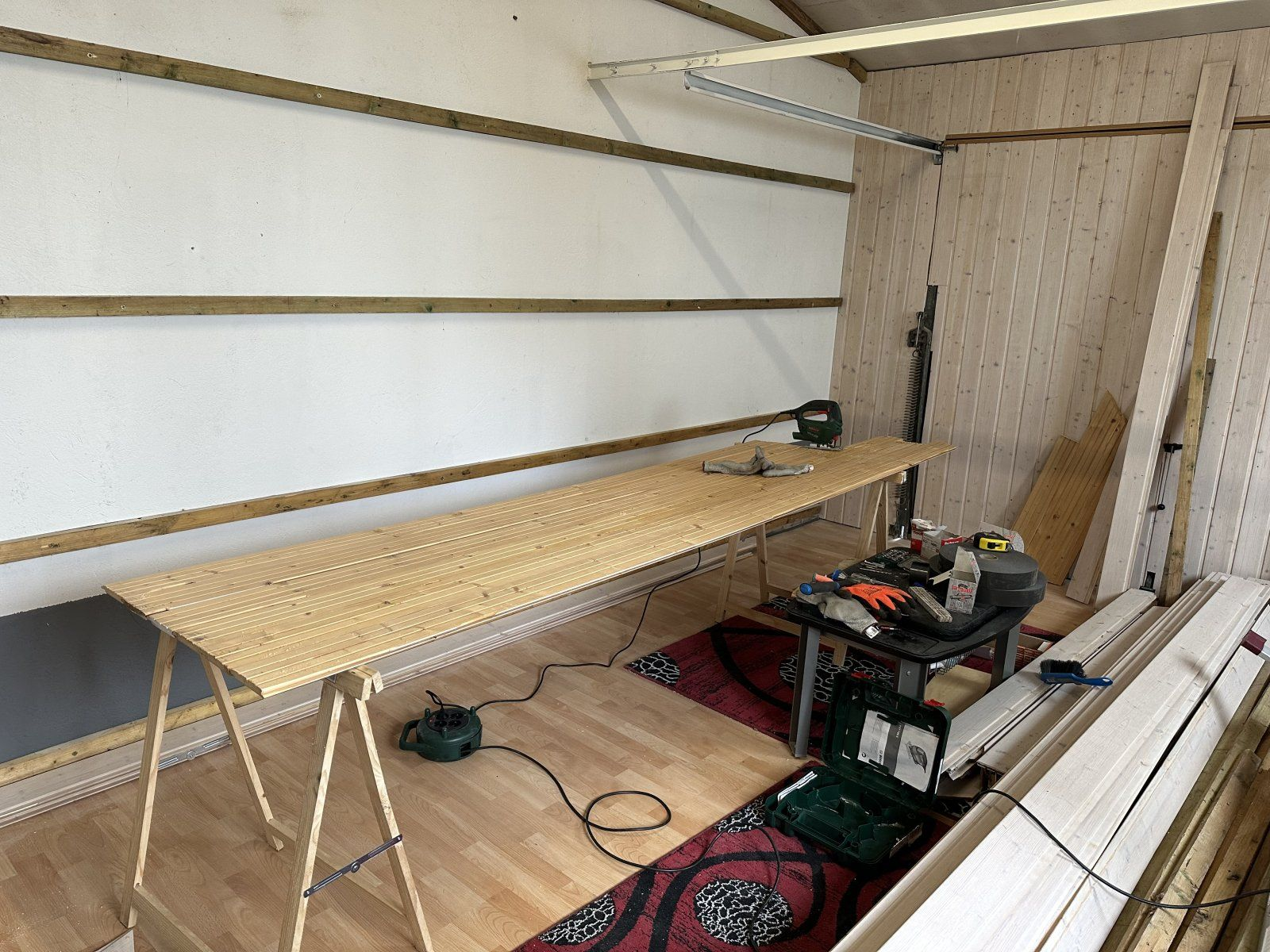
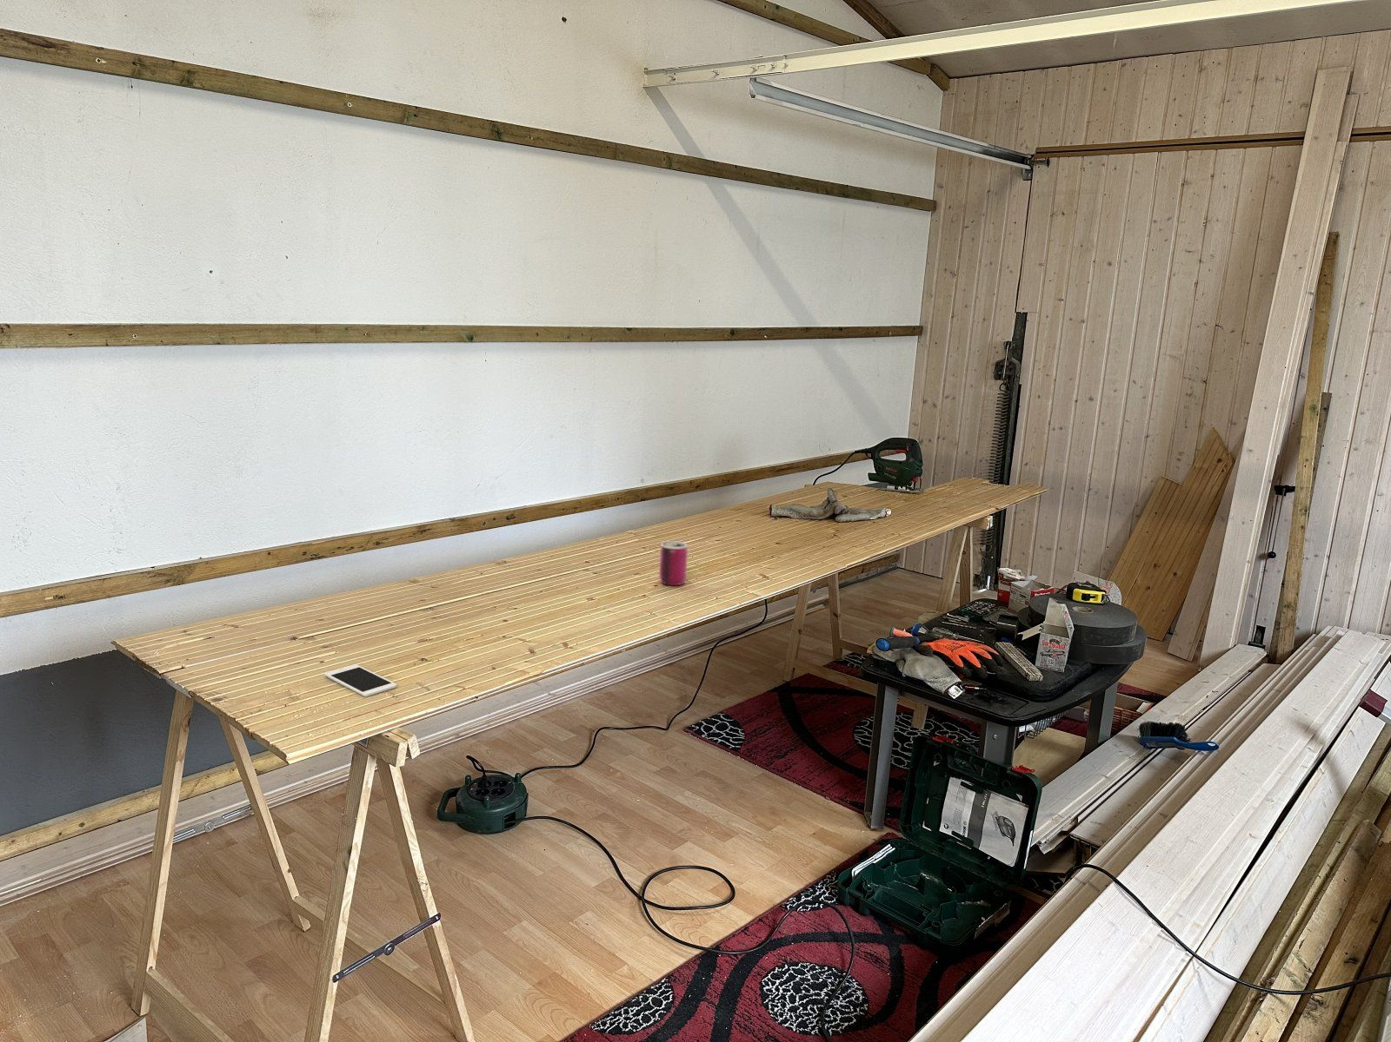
+ cell phone (360, 680)
+ can (672, 563)
